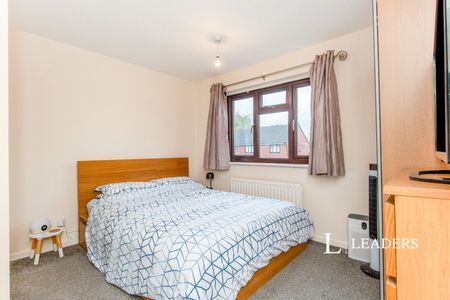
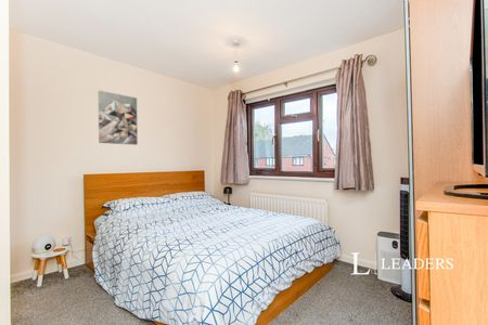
+ wall art (118, 119)
